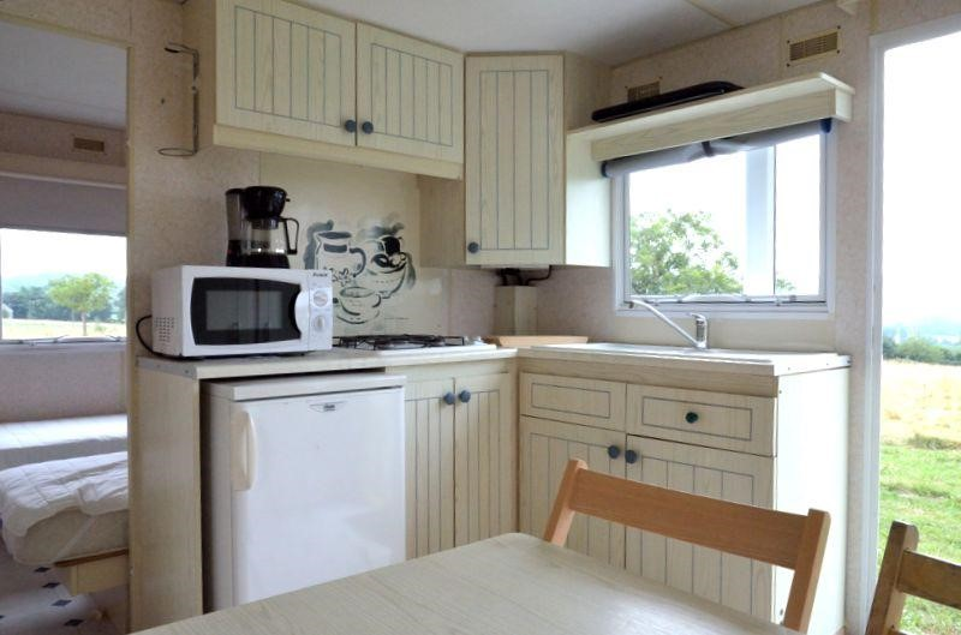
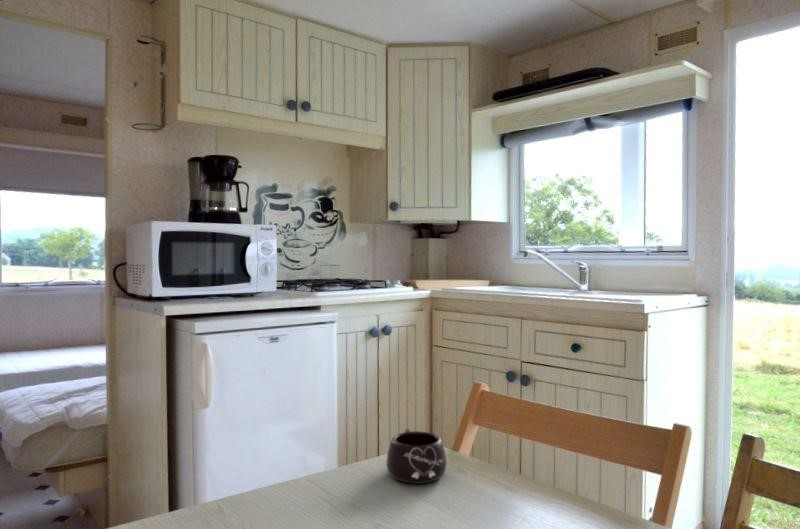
+ mug (414, 453)
